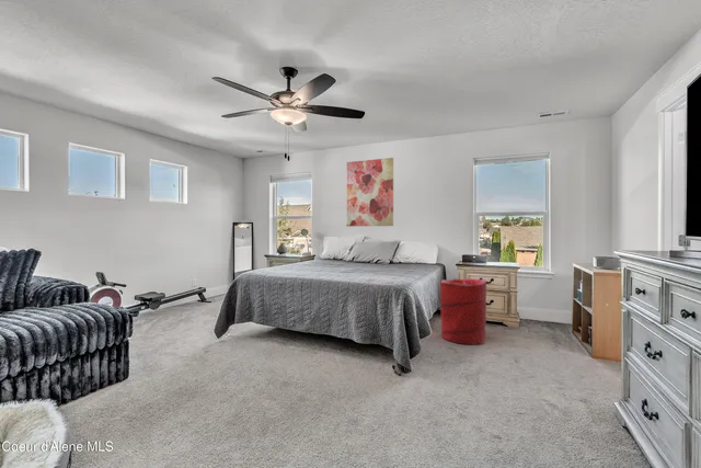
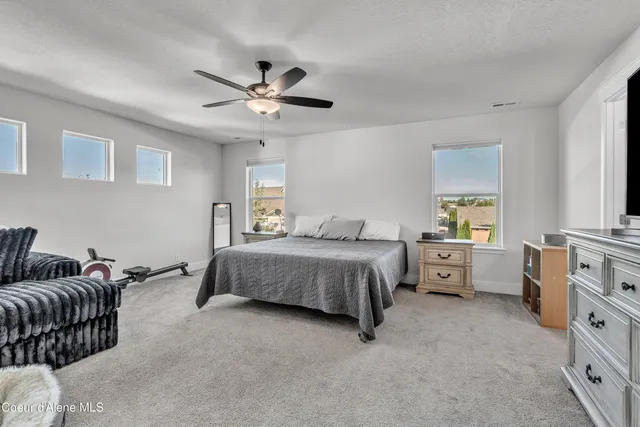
- wall art (369, 193)
- laundry hamper (462, 308)
